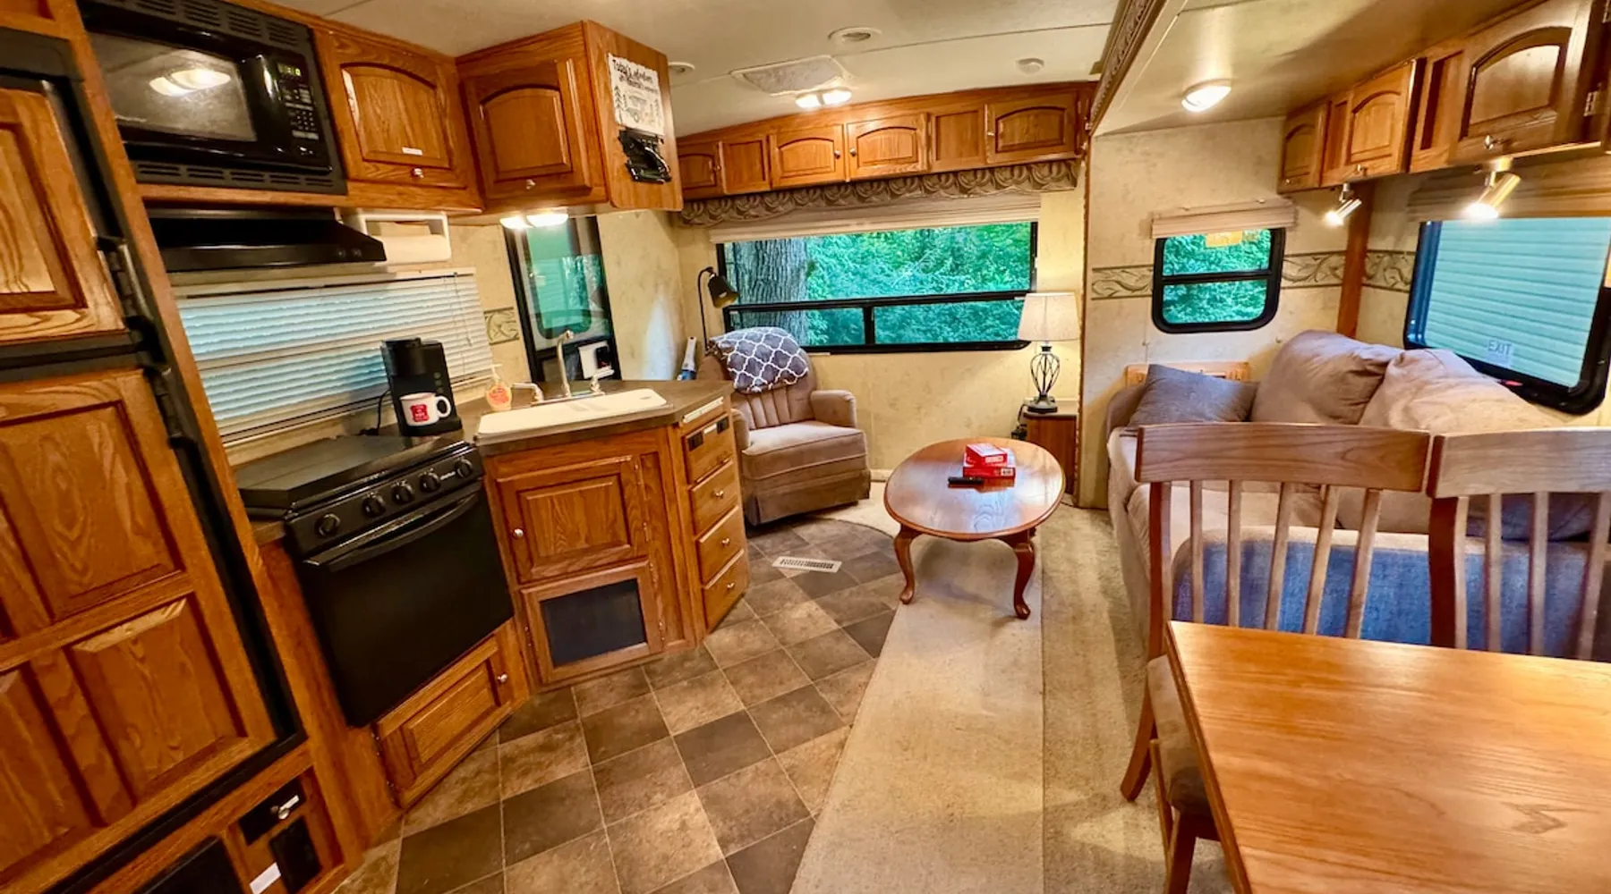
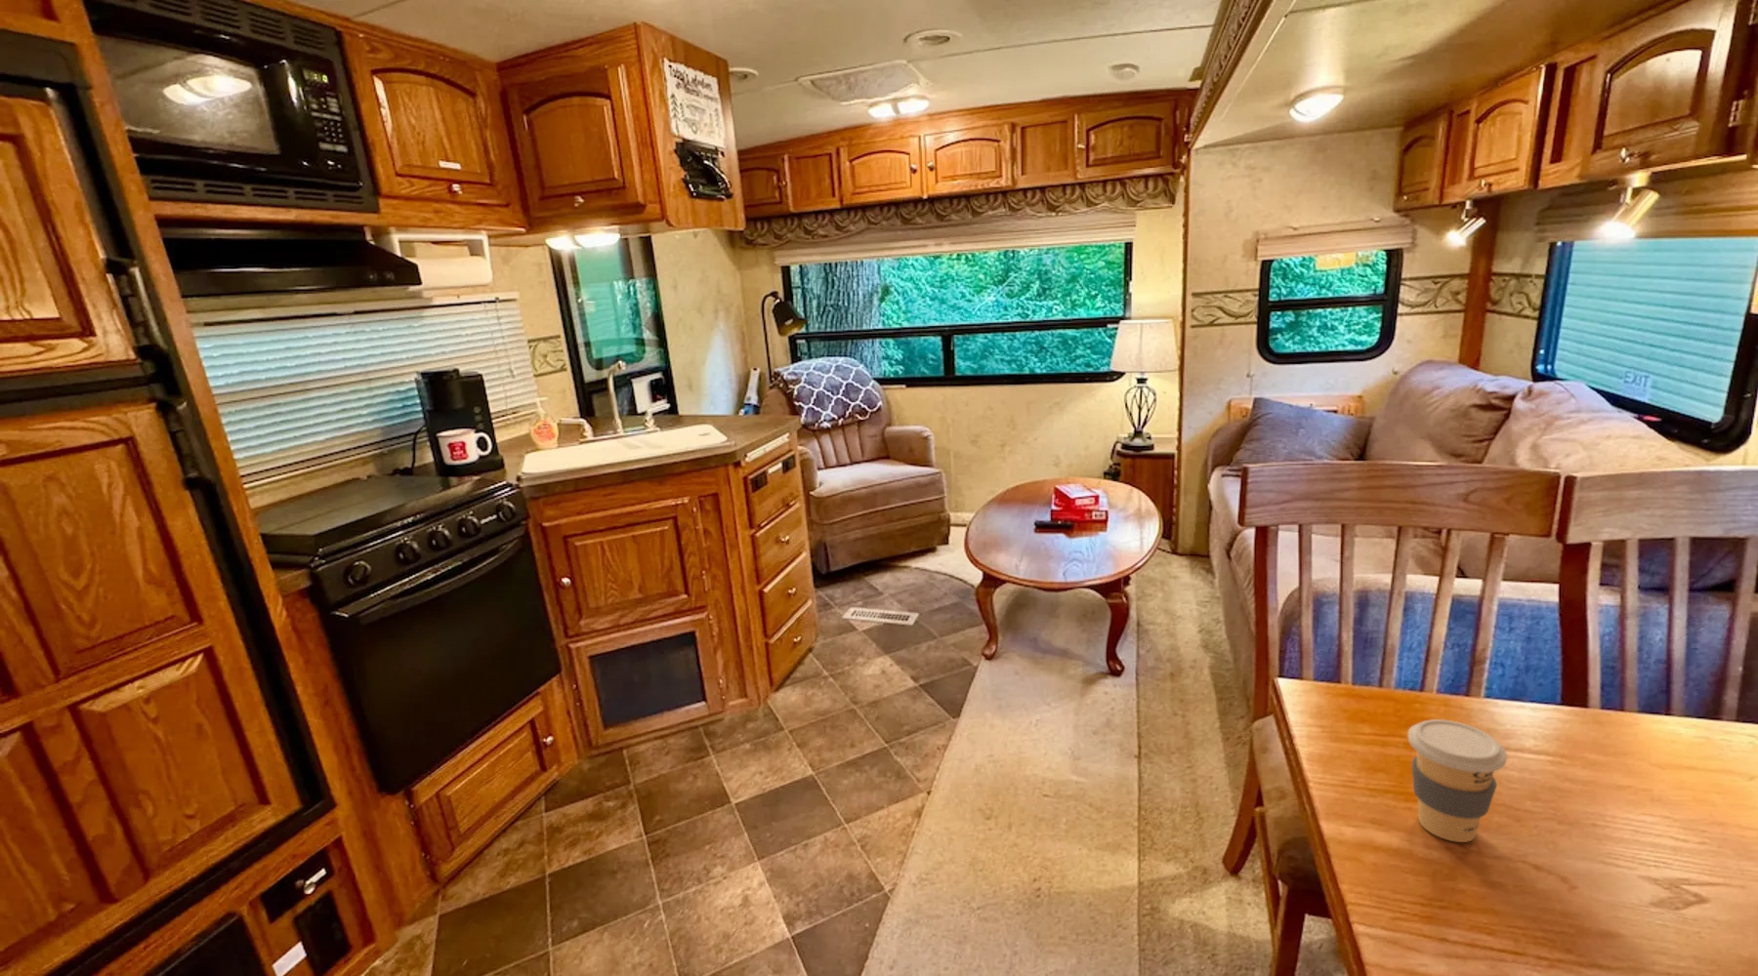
+ coffee cup (1450, 781)
